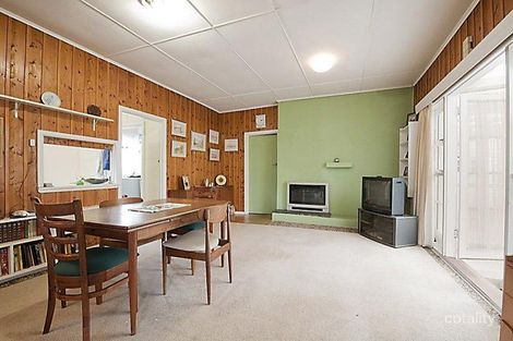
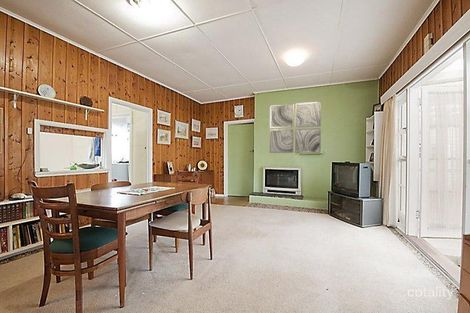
+ wall art (293, 127)
